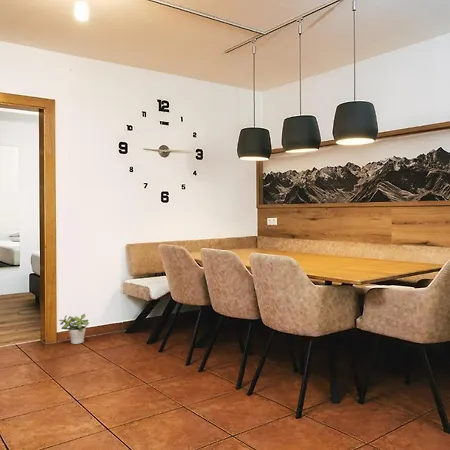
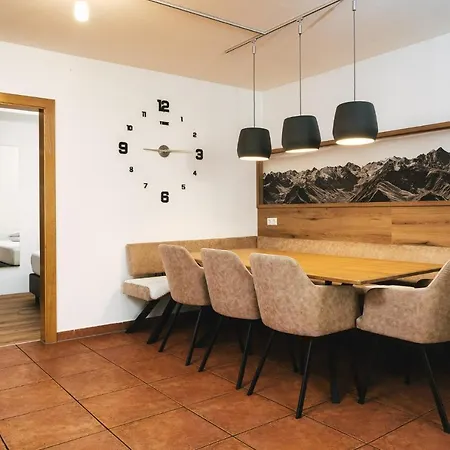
- potted plant (74, 328)
